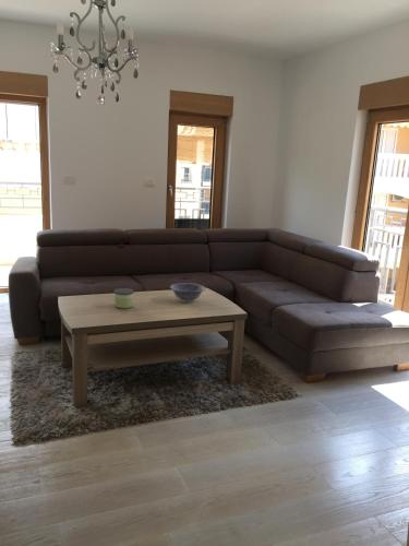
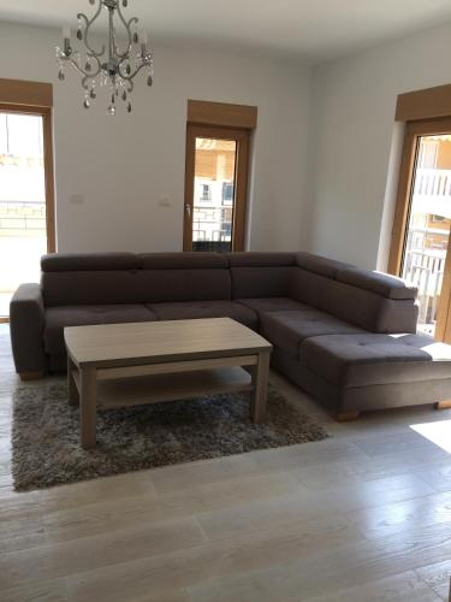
- candle (123, 298)
- decorative bowl (187, 294)
